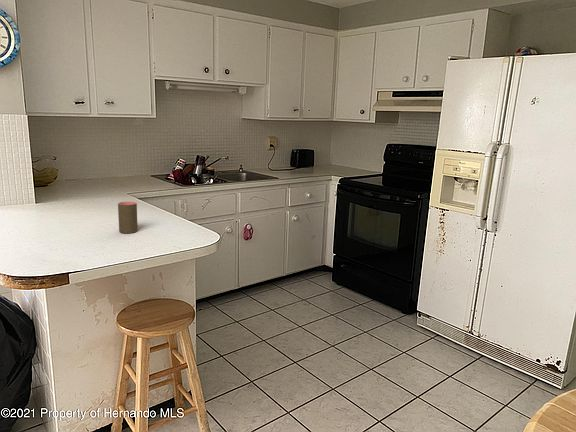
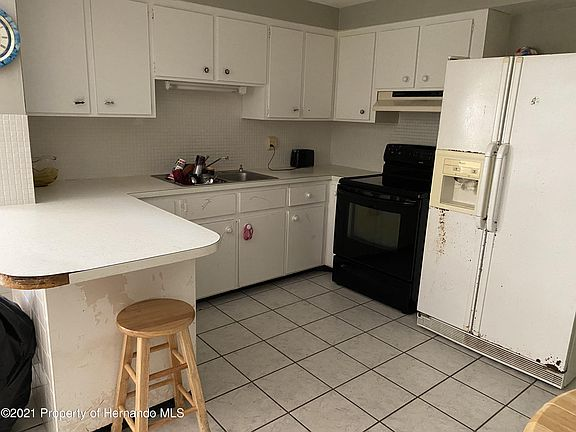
- cup (127, 217)
